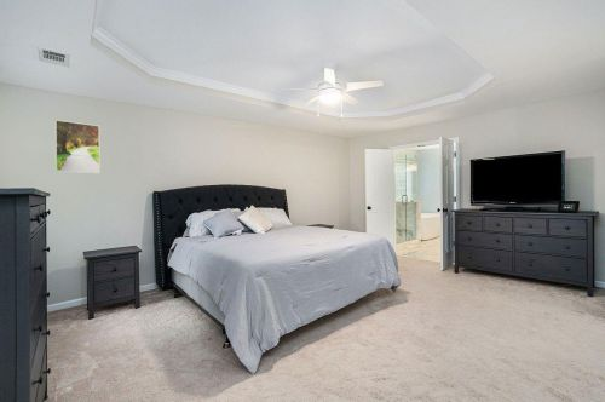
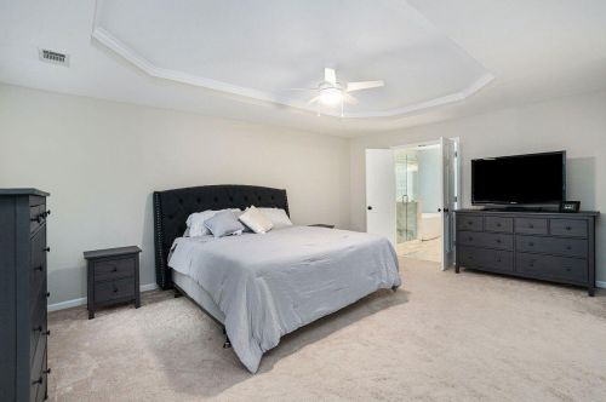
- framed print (77, 148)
